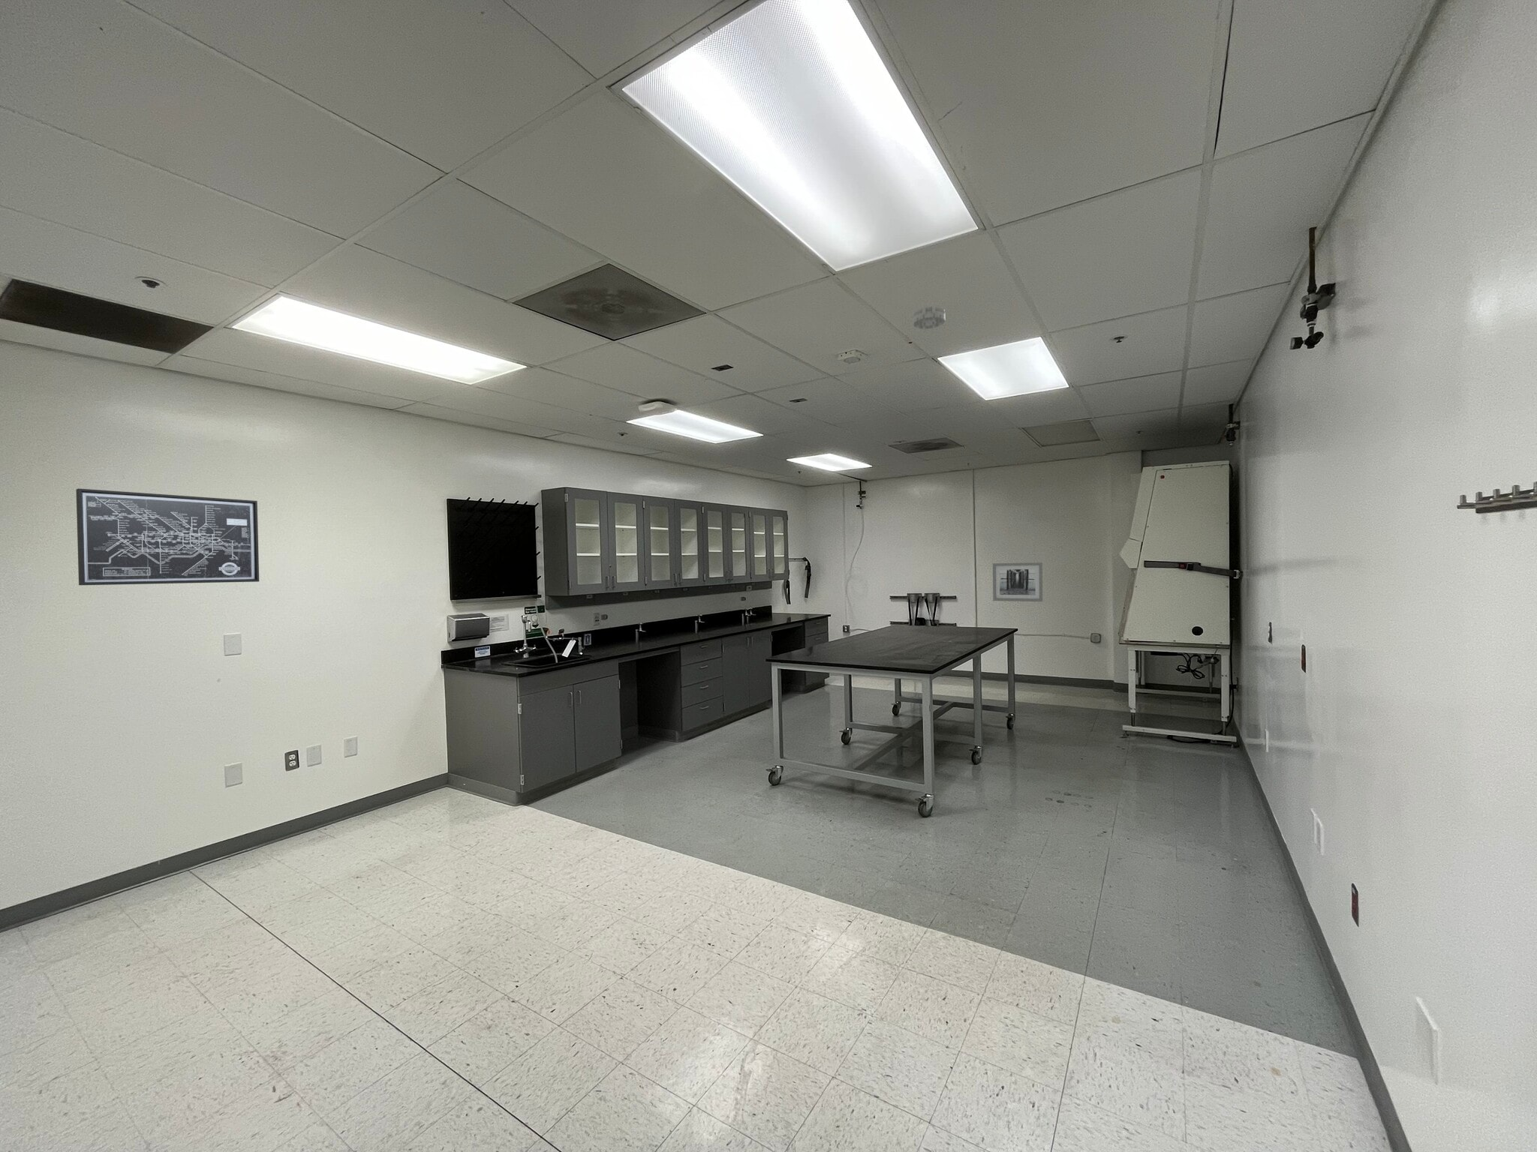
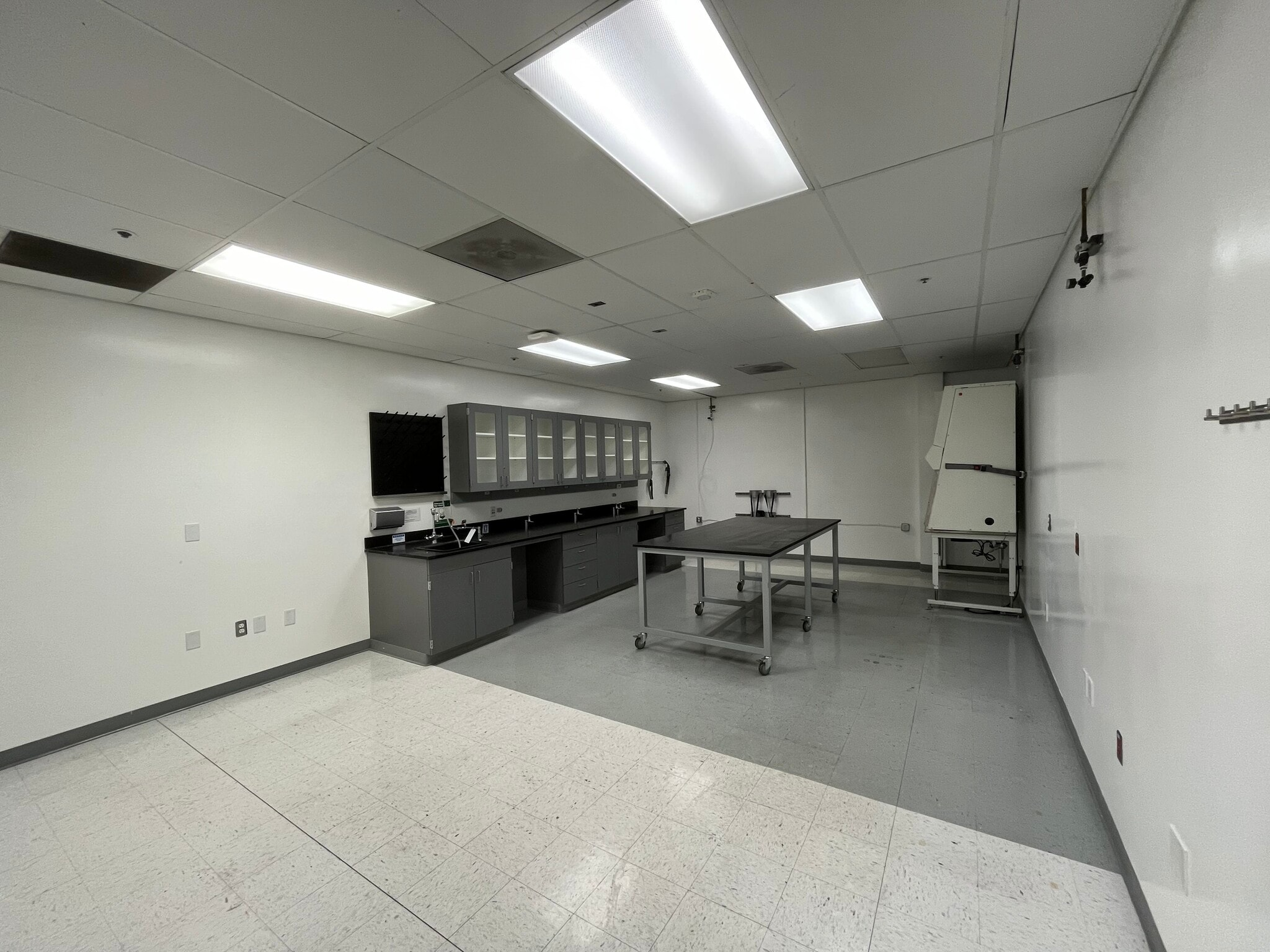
- wall art (1017, 582)
- smoke detector (928, 317)
- wall art (174, 540)
